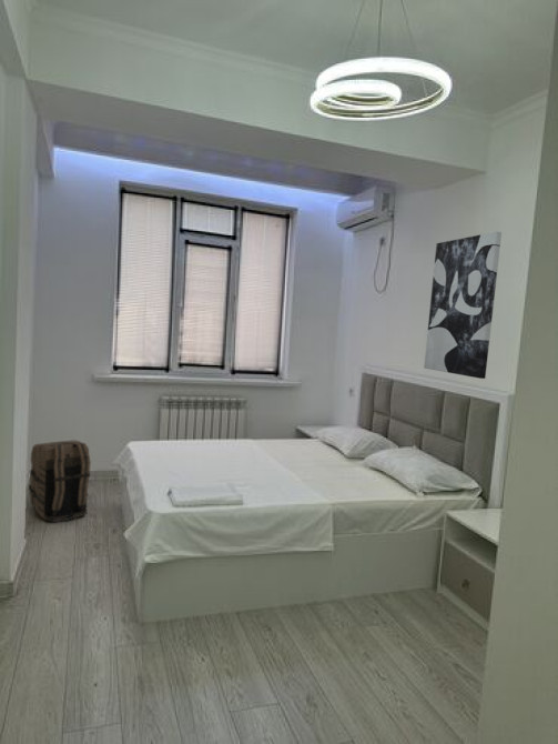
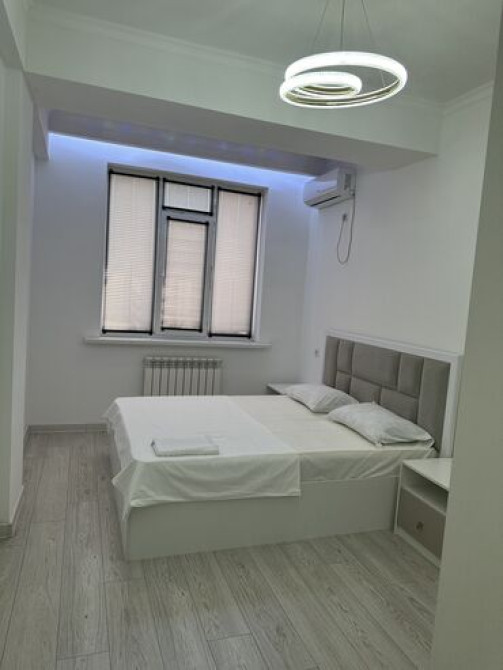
- wall art (459, 305)
- backpack (59, 474)
